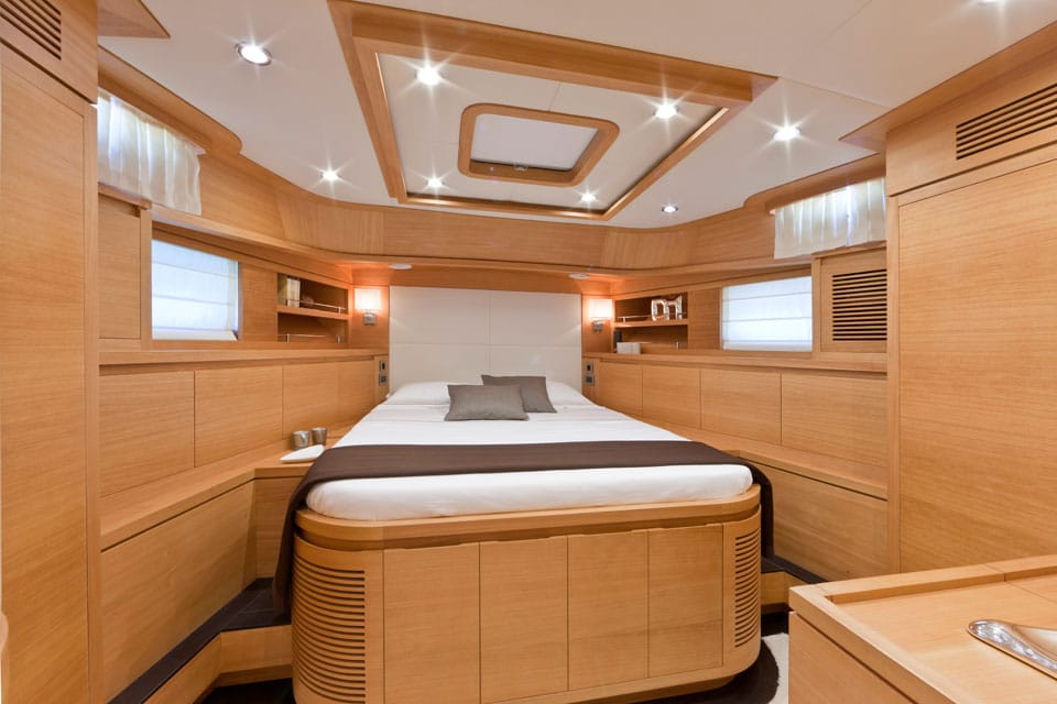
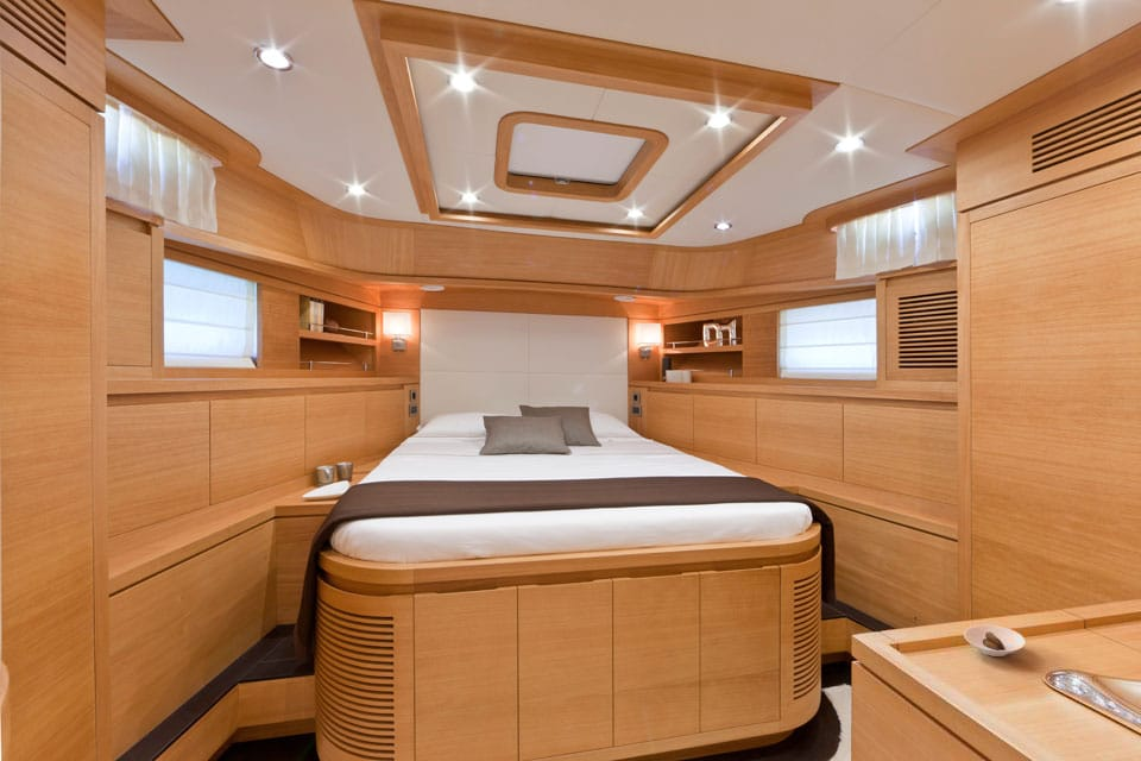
+ saucer (994, 642)
